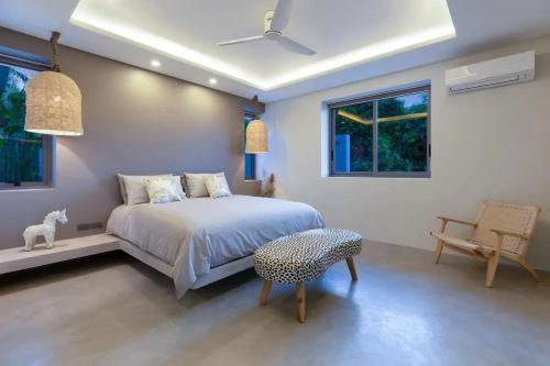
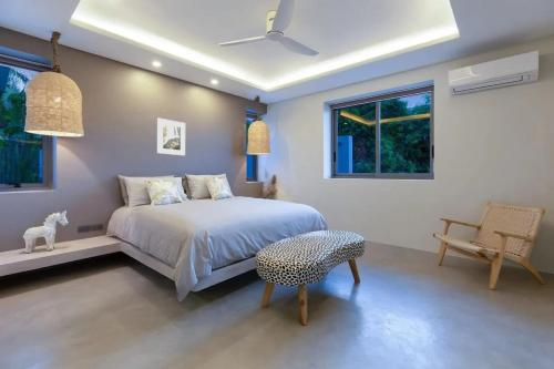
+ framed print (171, 137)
